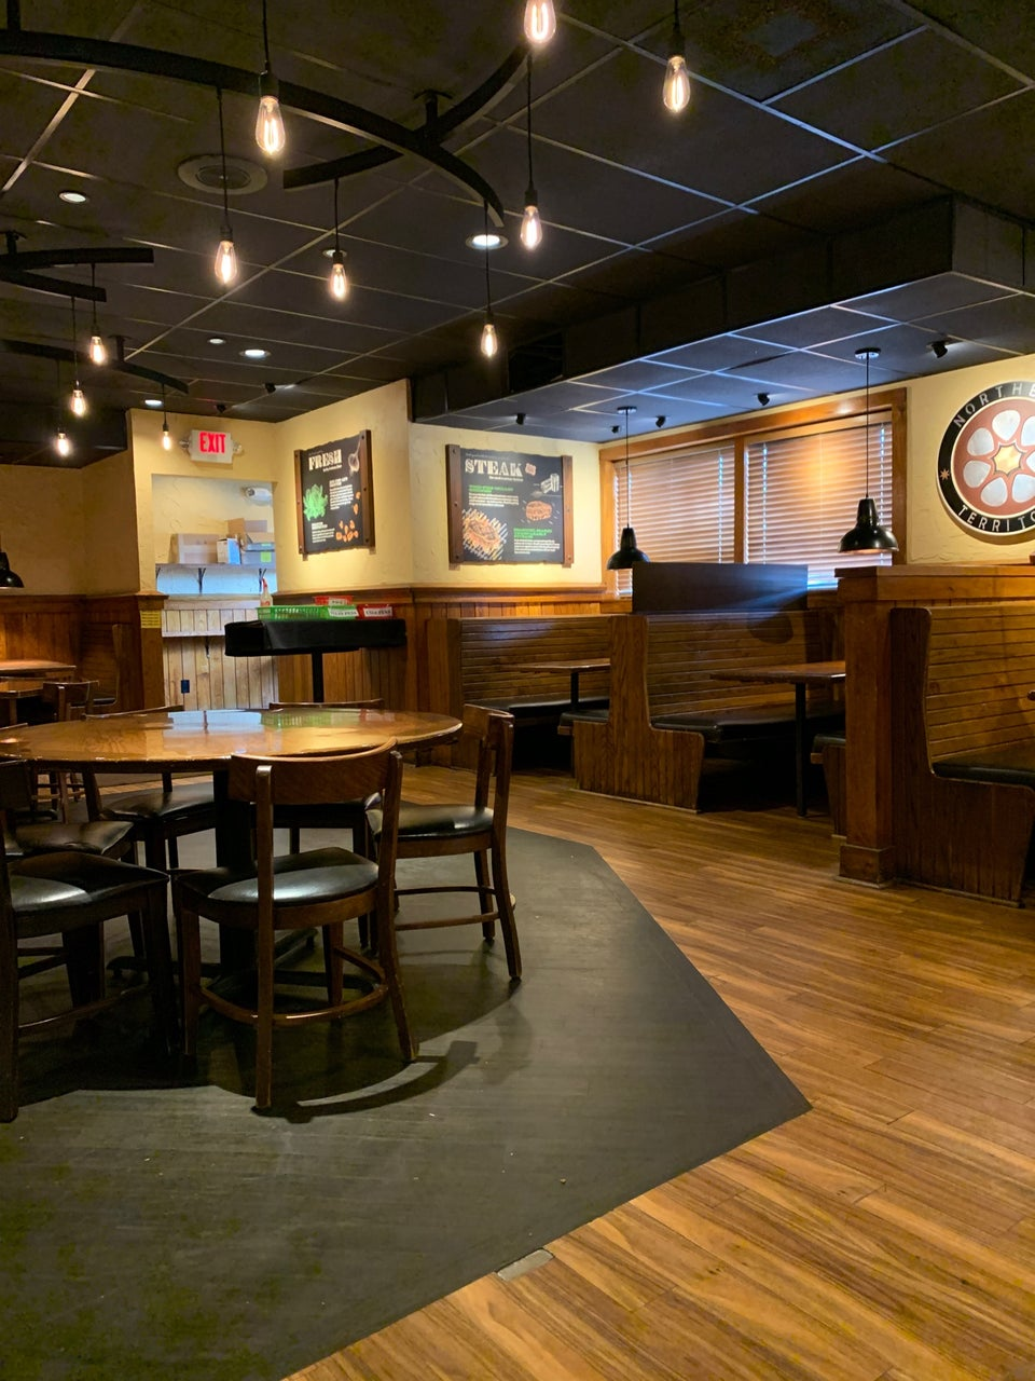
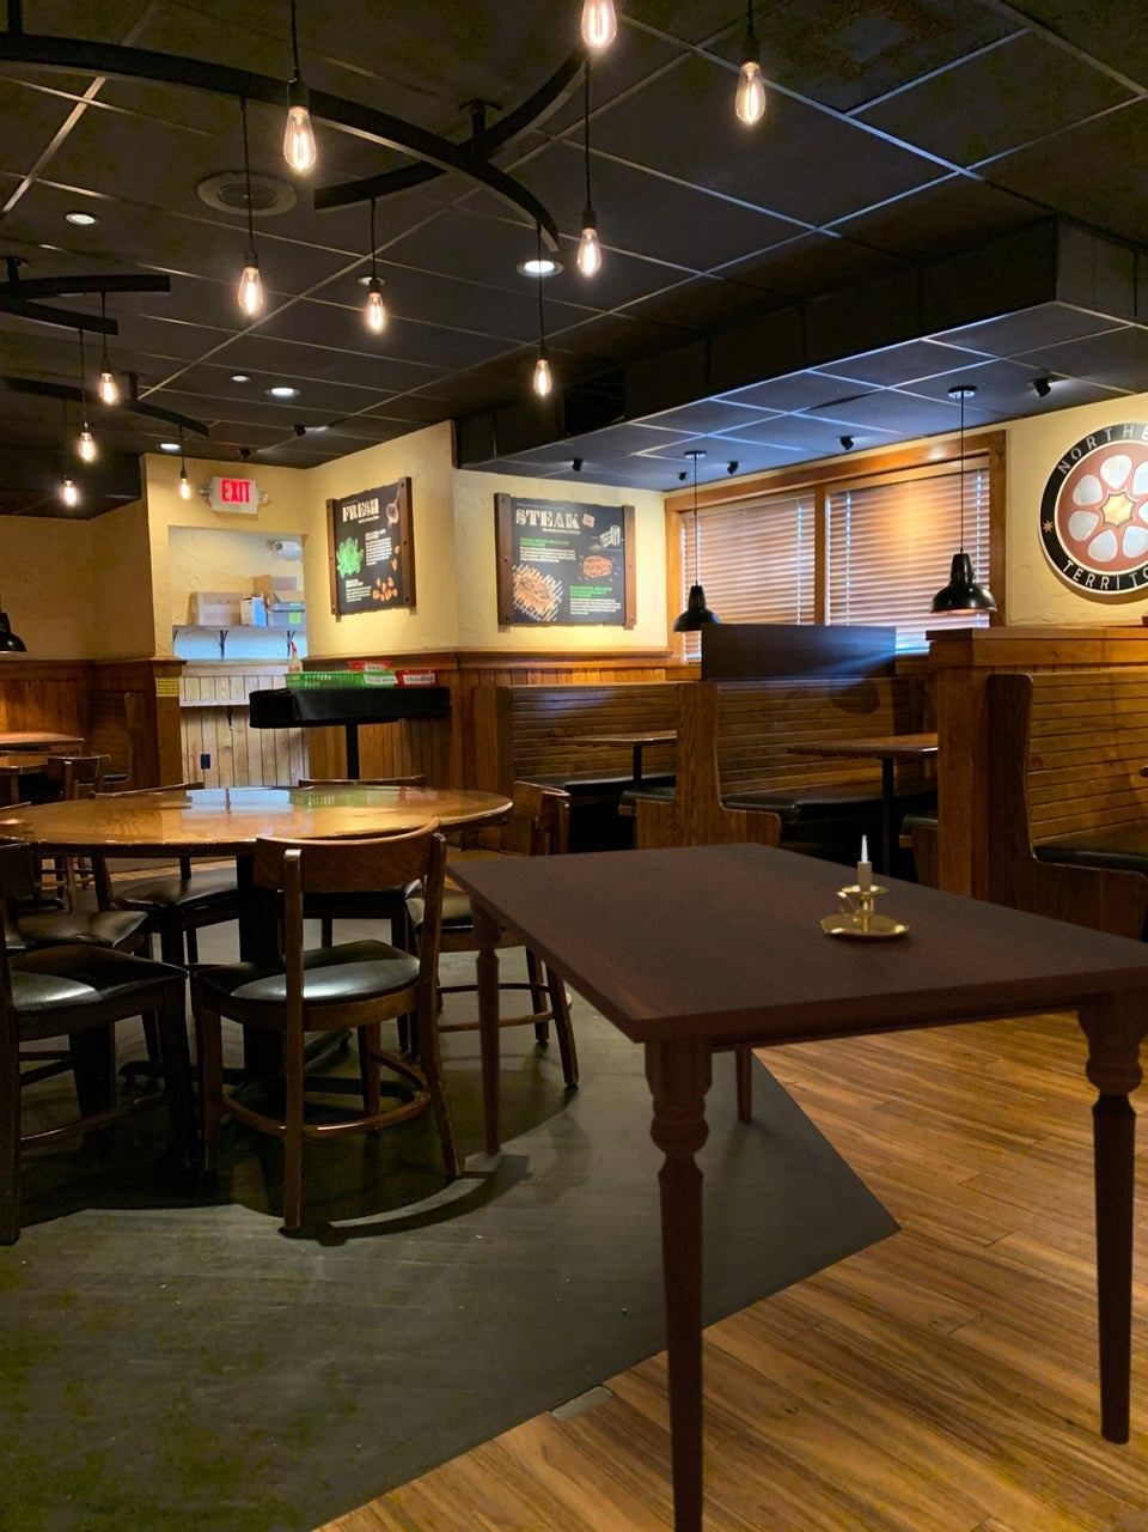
+ candle holder (861, 882)
+ dining table (711, 1080)
